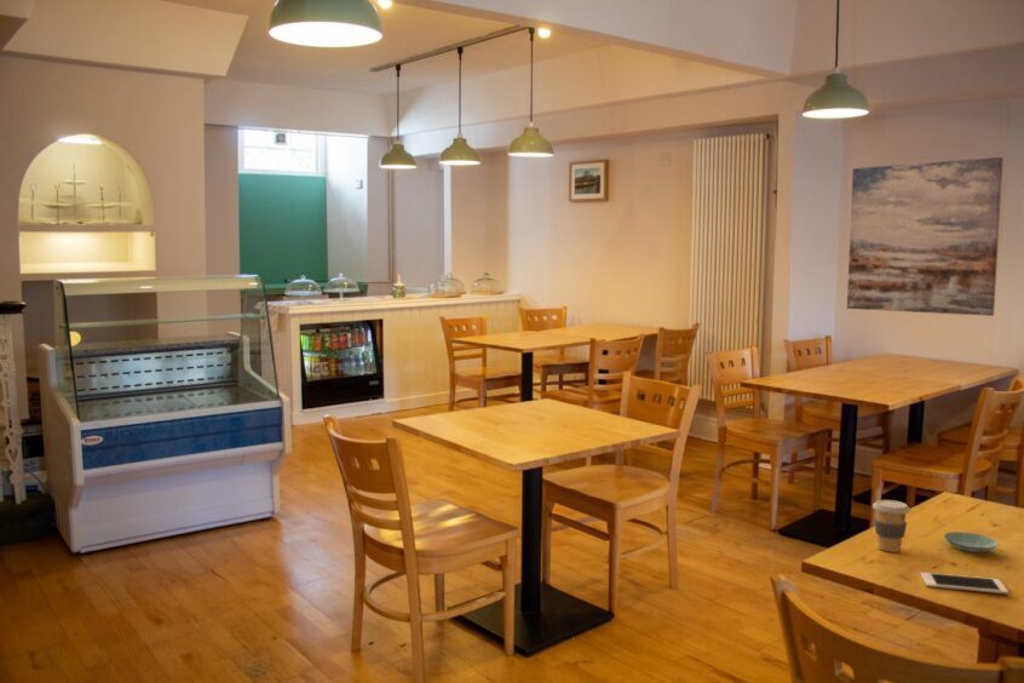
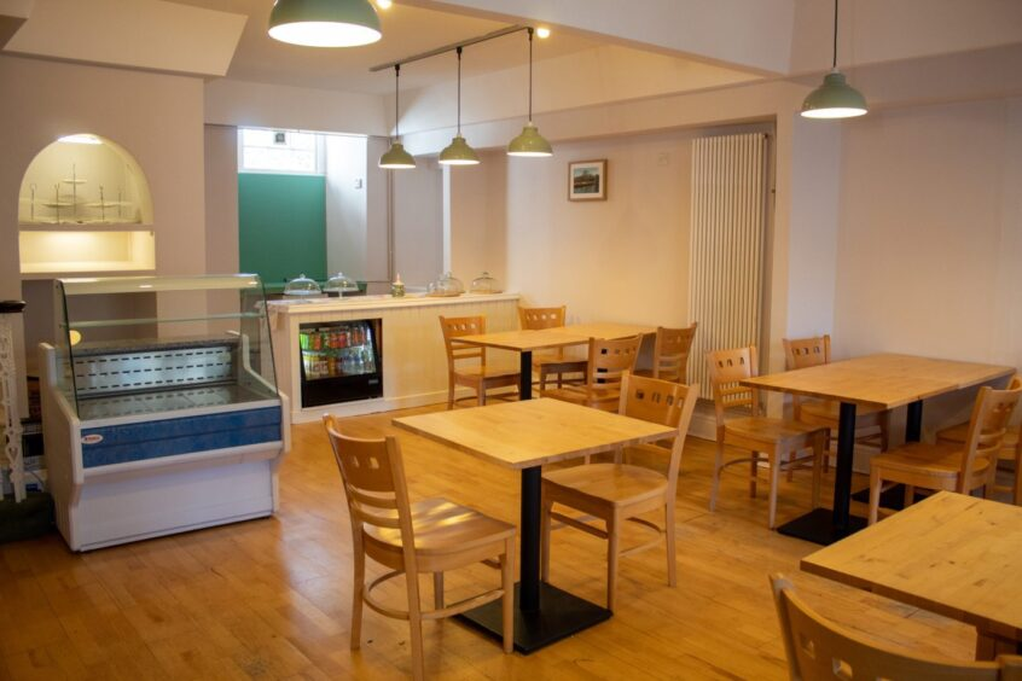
- cell phone (962, 582)
- wall art (919, 237)
- saucer (970, 544)
- coffee cup (890, 526)
